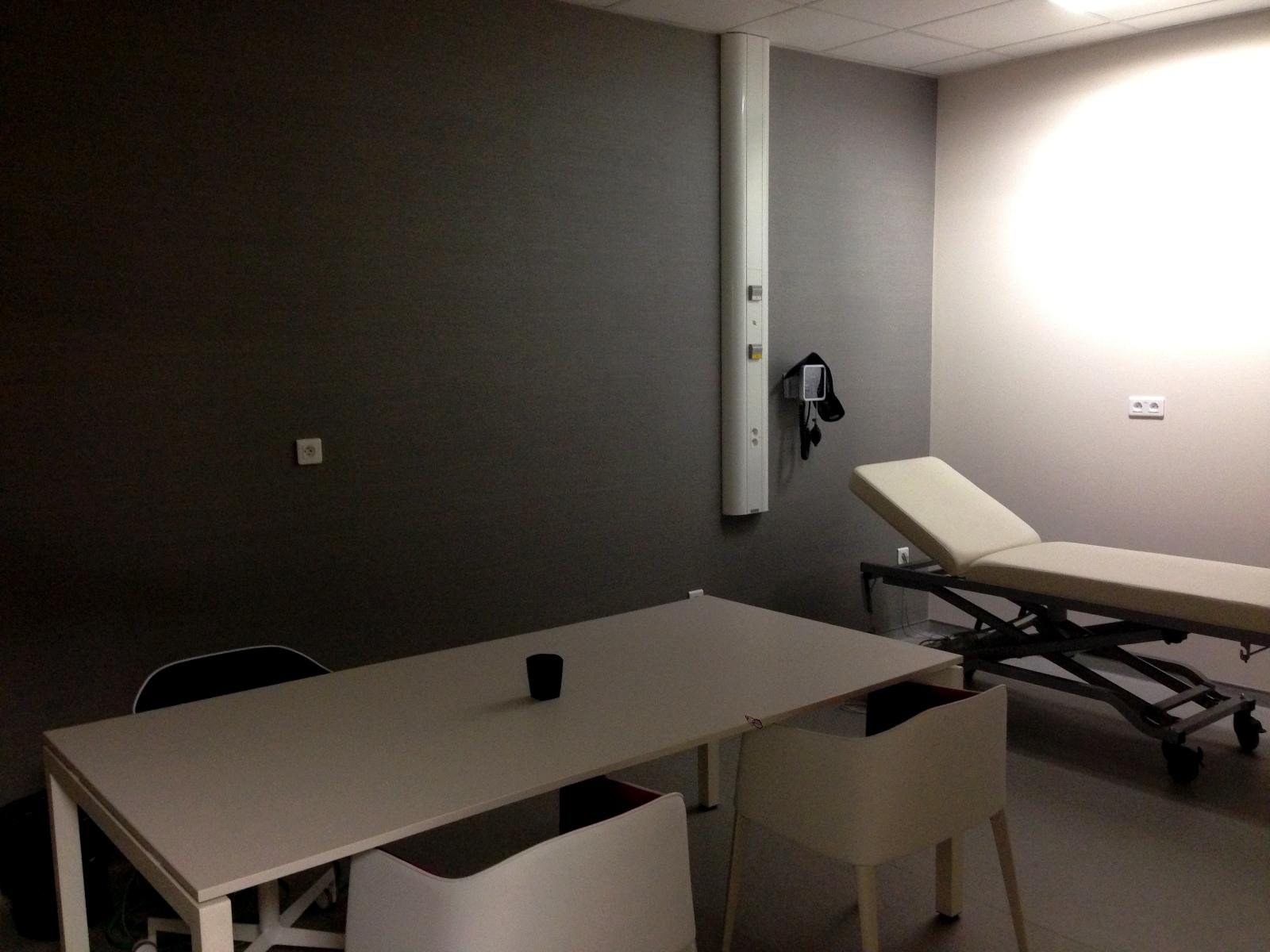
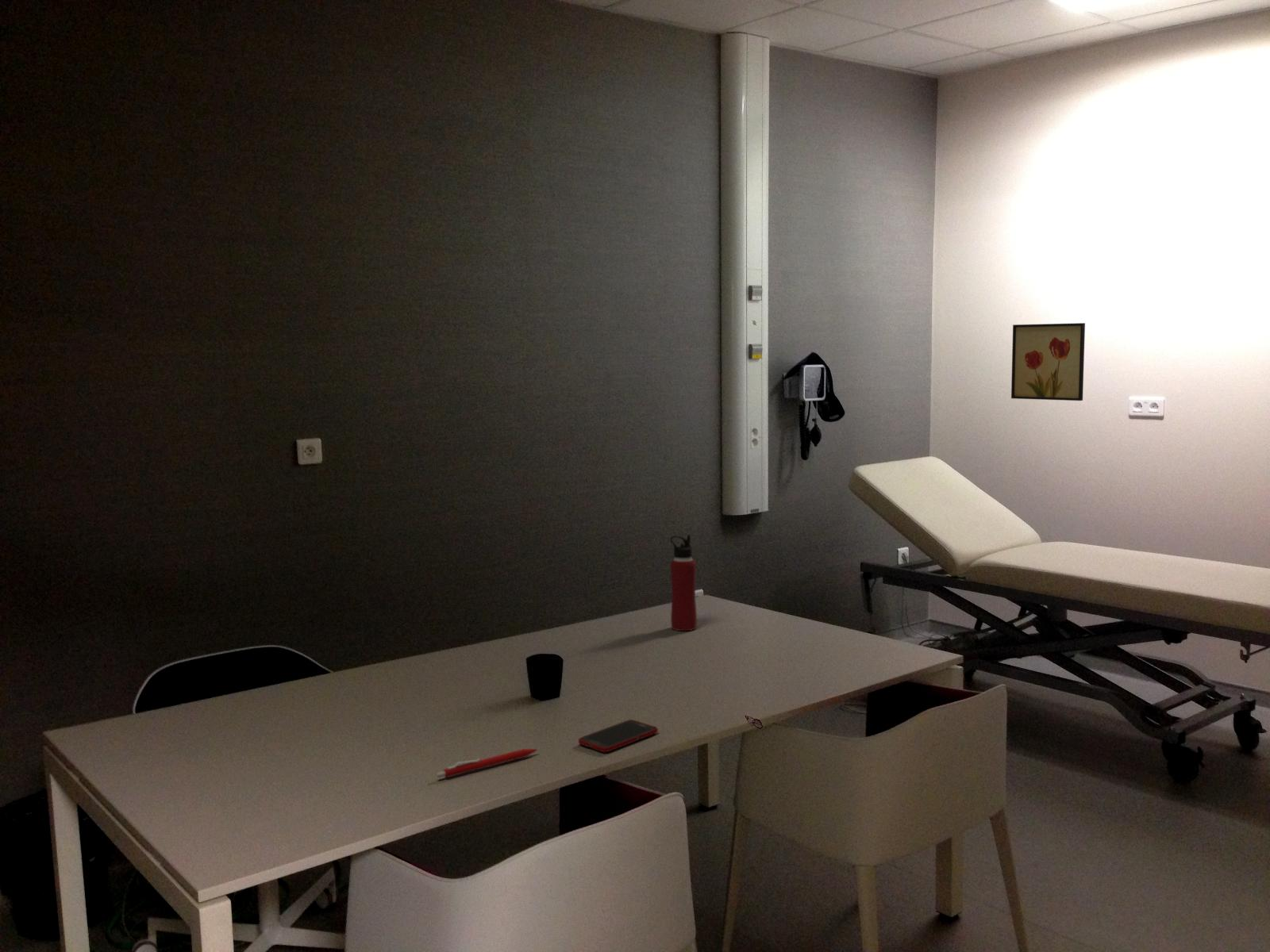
+ cell phone (618, 735)
+ wall art (1048, 362)
+ pen (489, 760)
+ water bottle (683, 582)
